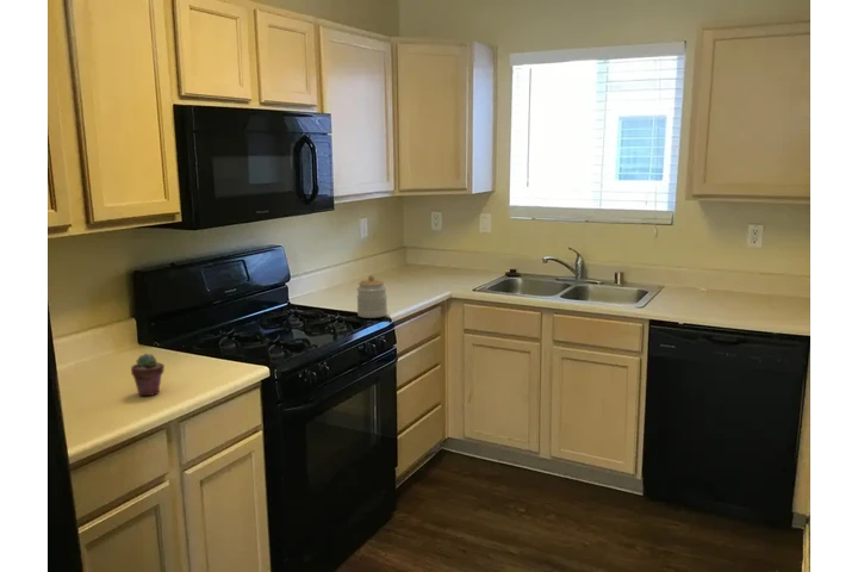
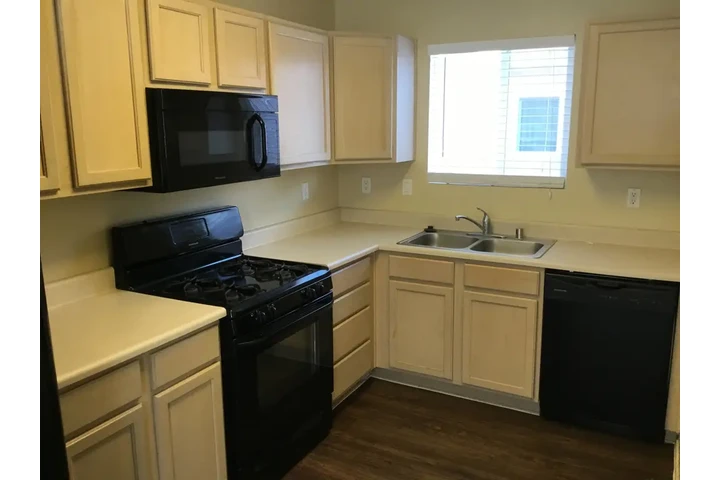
- potted succulent (148, 373)
- jar (372, 294)
